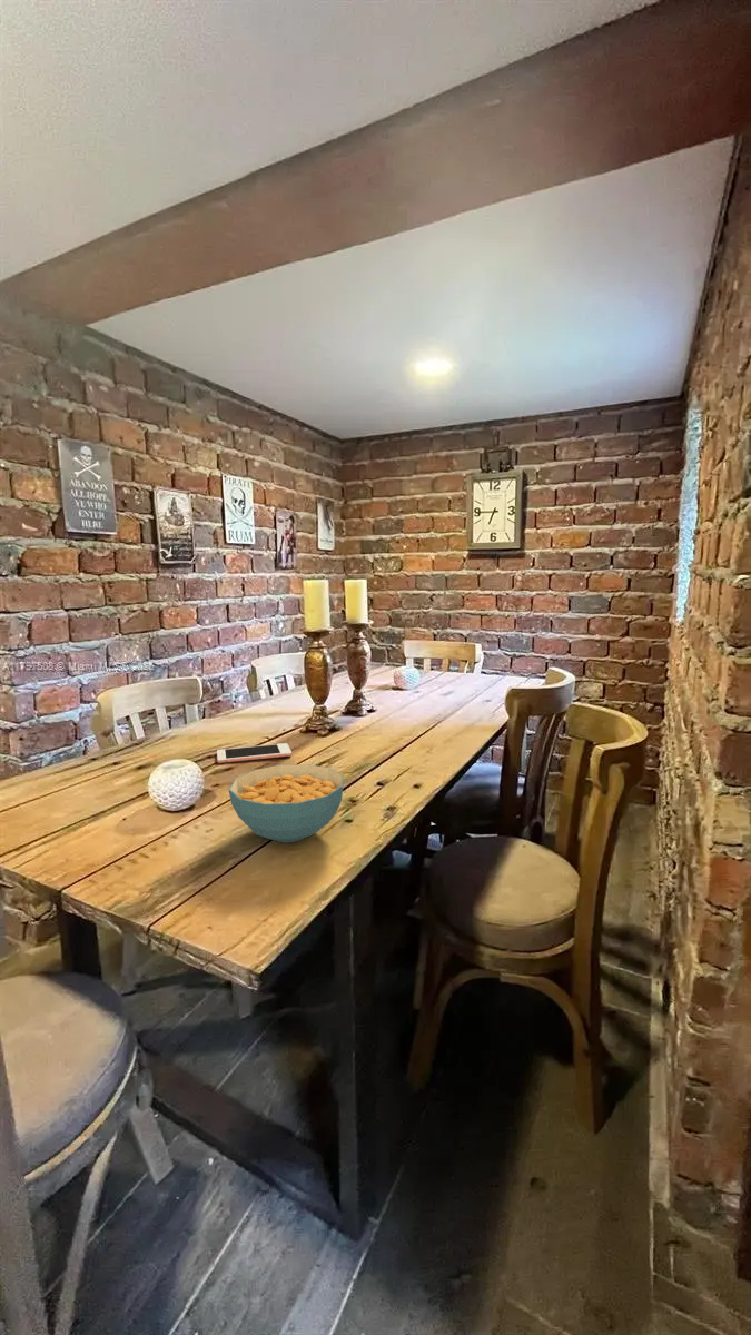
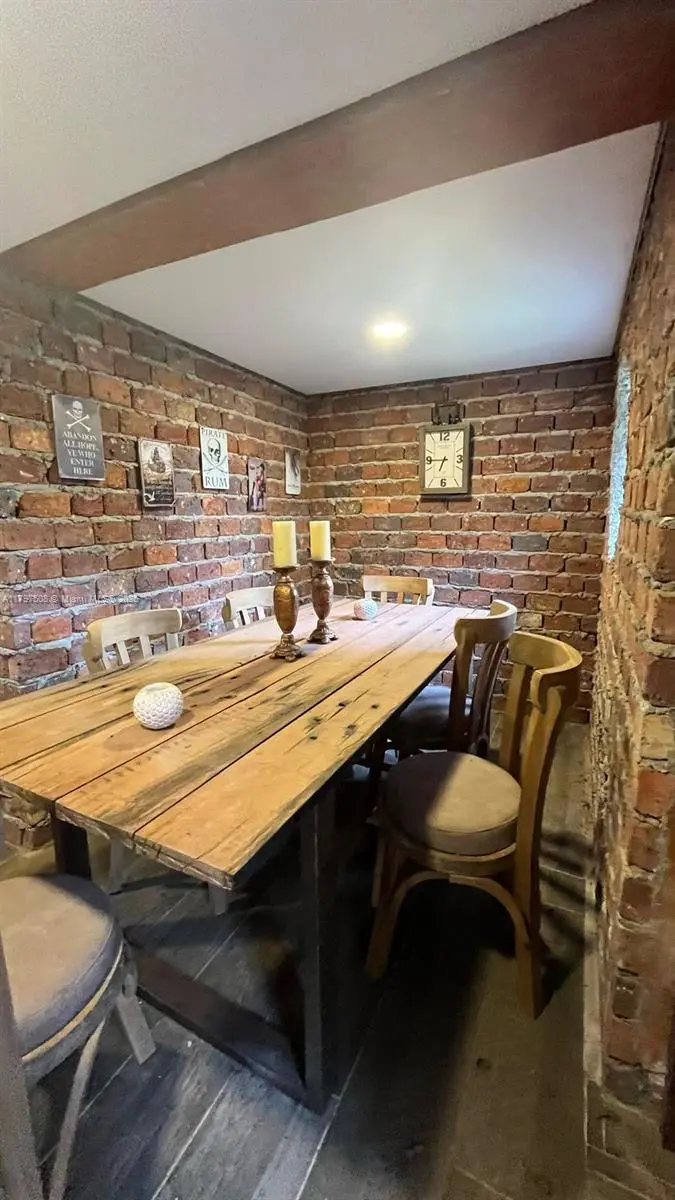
- cereal bowl (288, 809)
- cell phone (254, 752)
